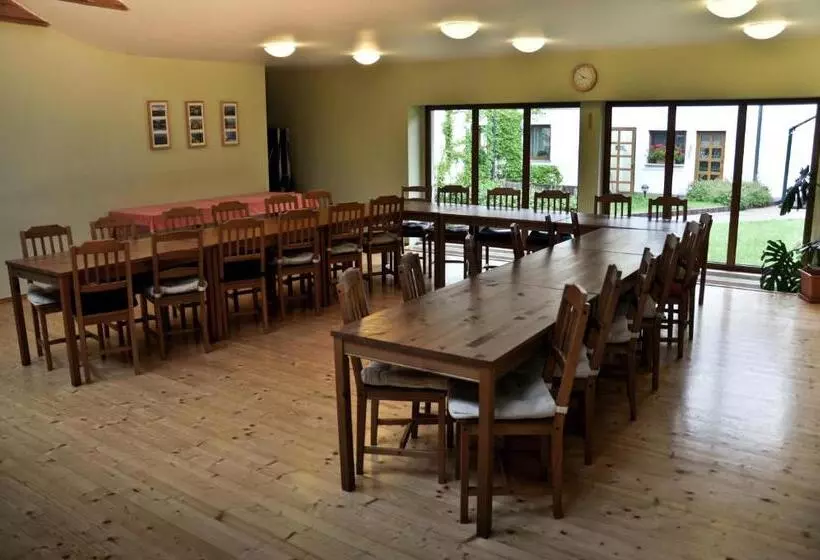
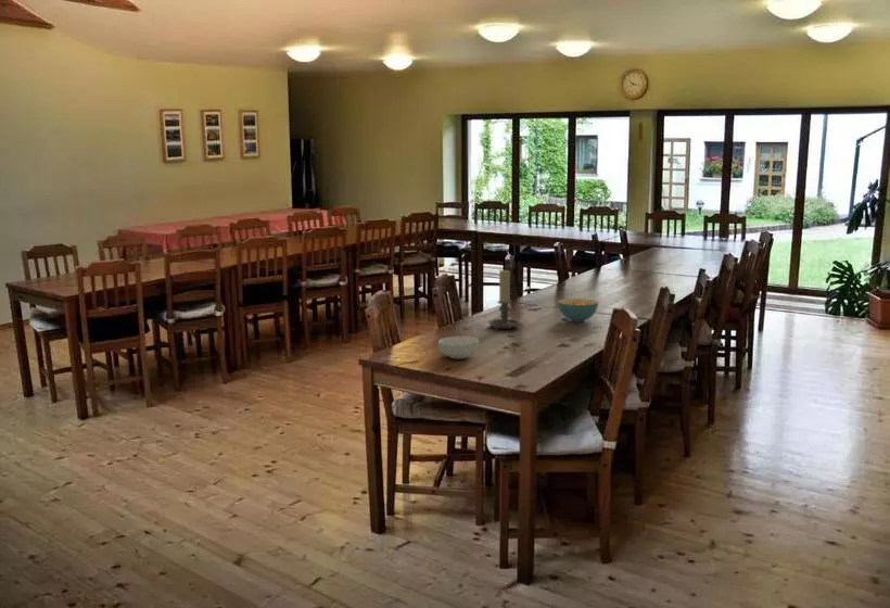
+ cereal bowl (458, 347)
+ candle holder (503, 299)
+ cereal bowl (577, 311)
